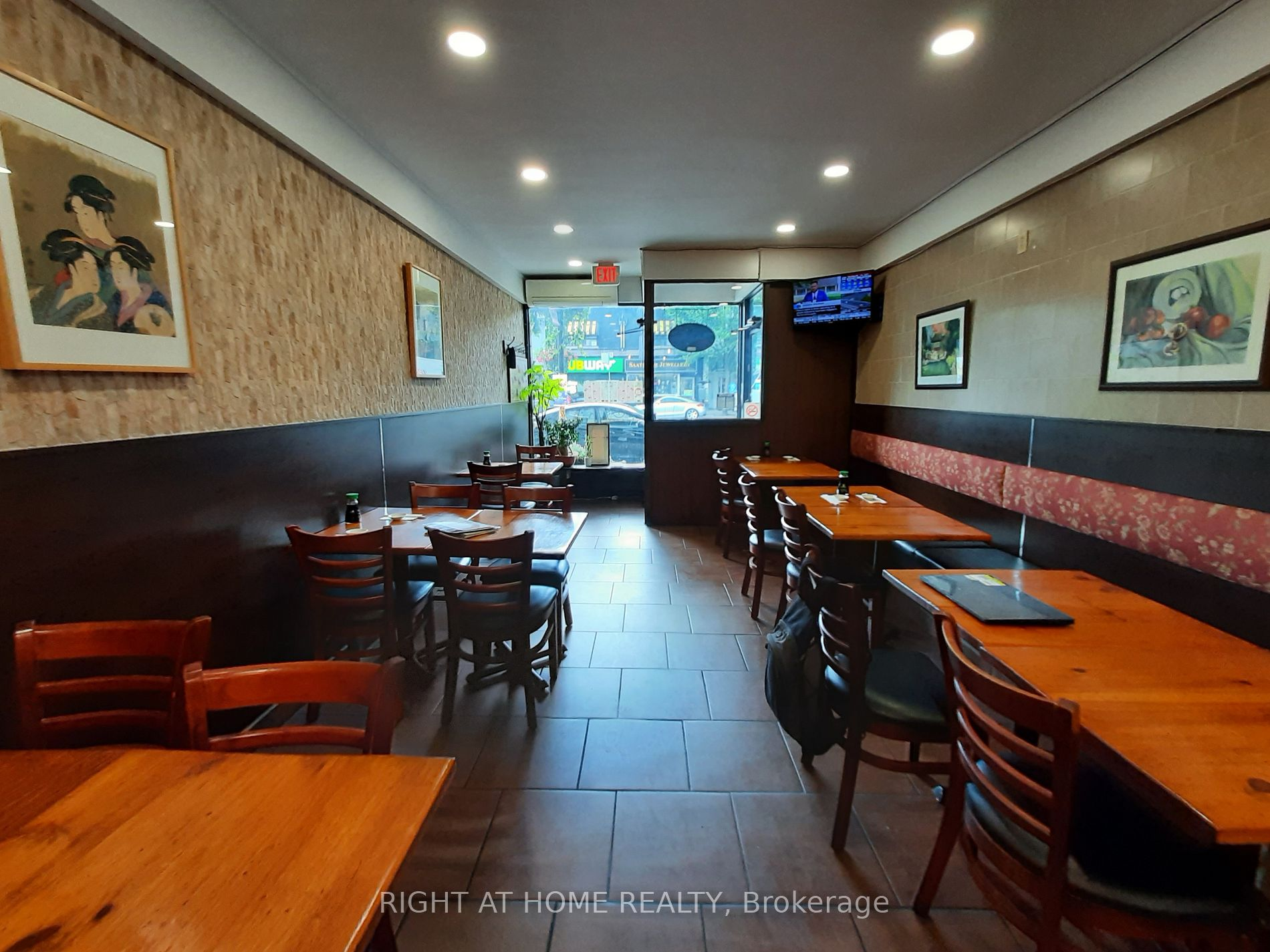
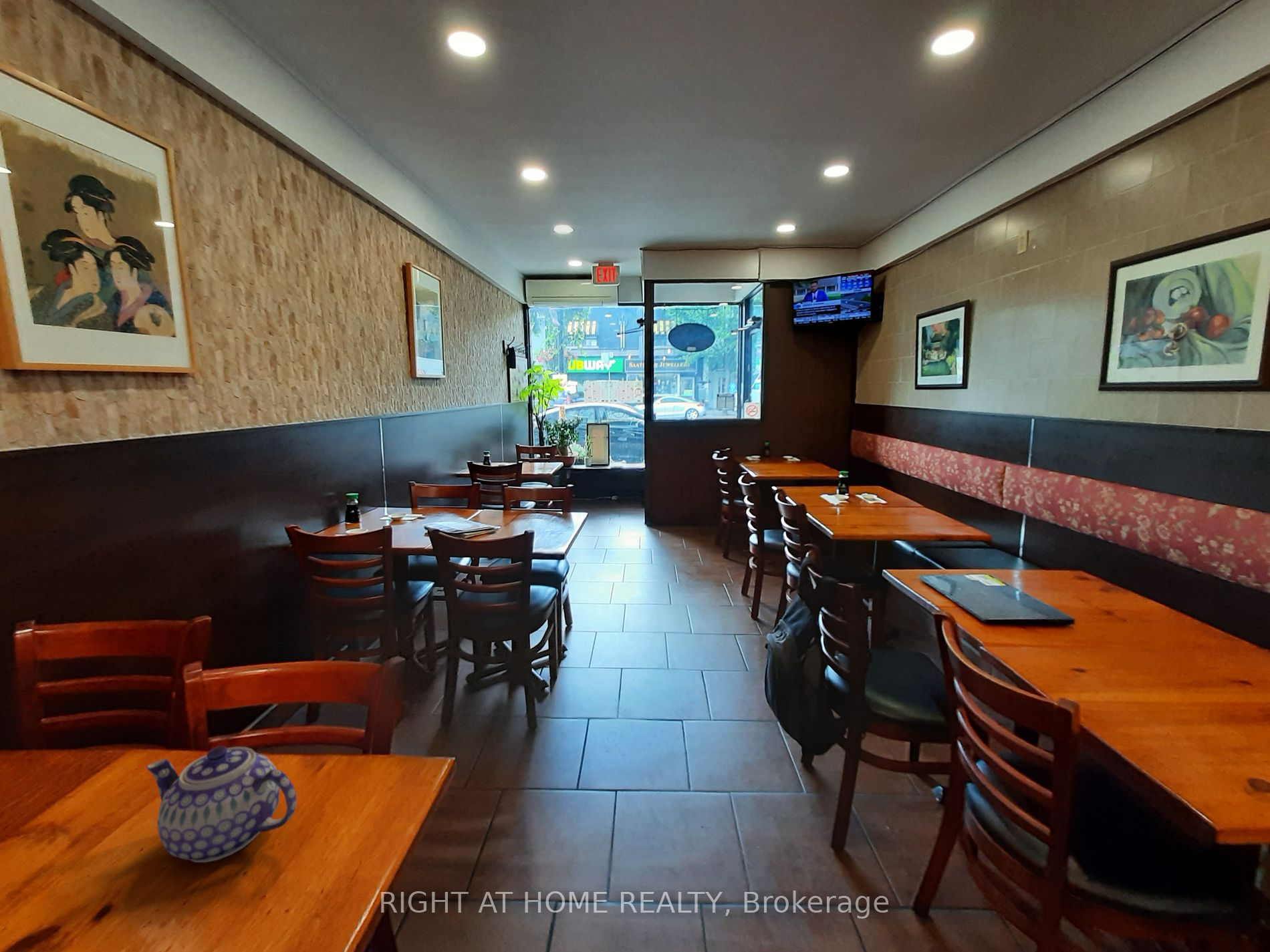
+ teapot (221, 793)
